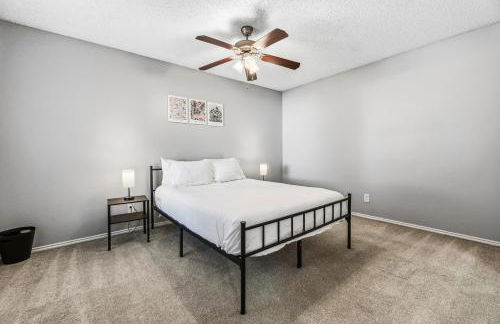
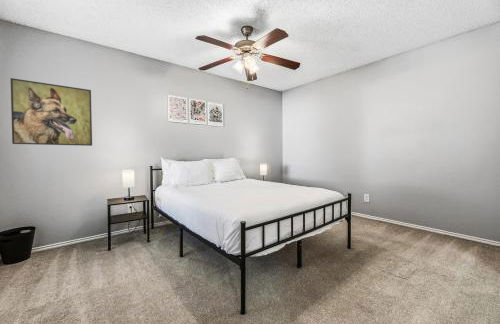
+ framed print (54, 114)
